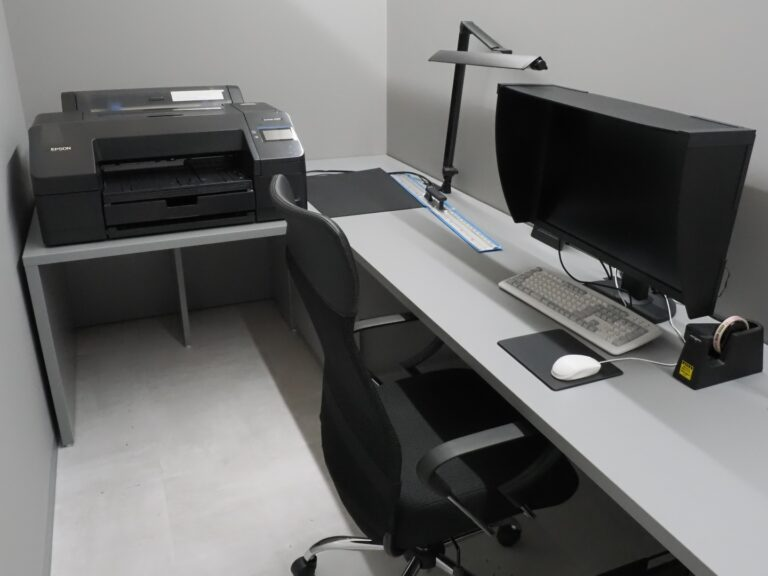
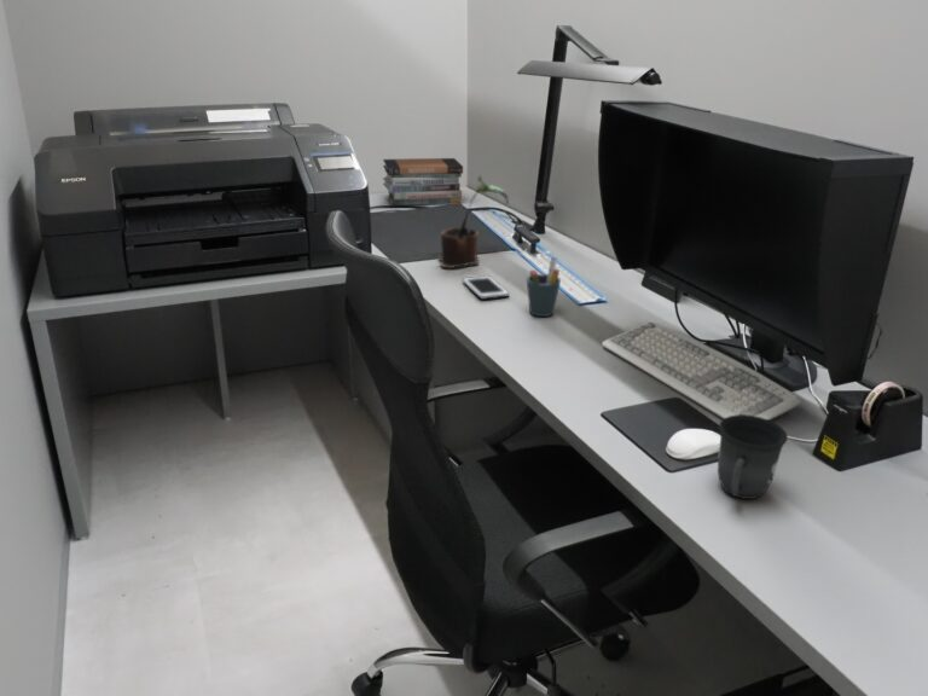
+ mug (744, 464)
+ cell phone (485, 286)
+ pen holder (543, 286)
+ book stack (422, 181)
+ potted plant (466, 218)
